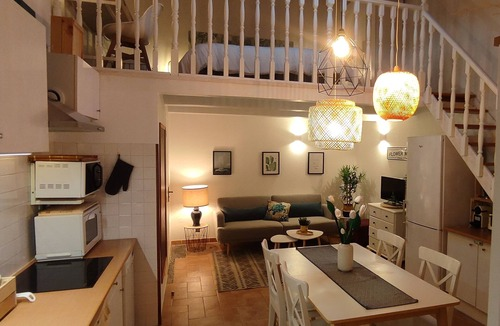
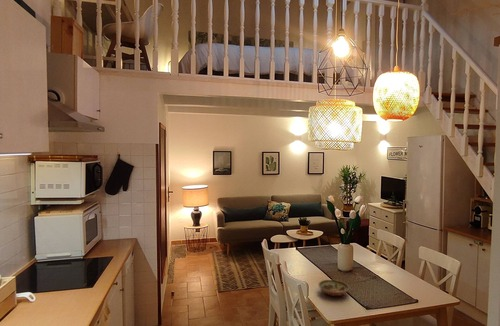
+ decorative bowl (333, 289)
